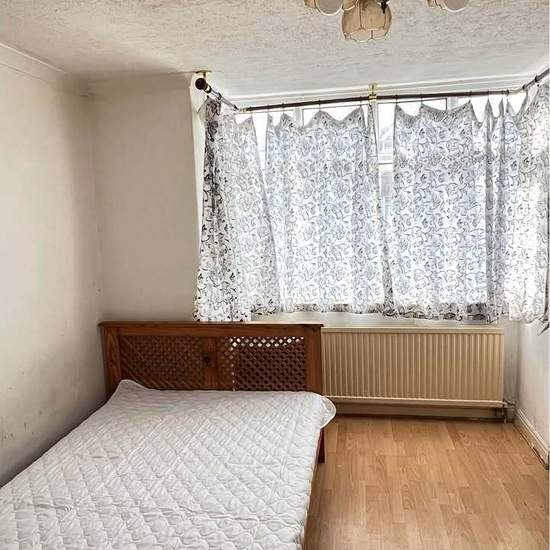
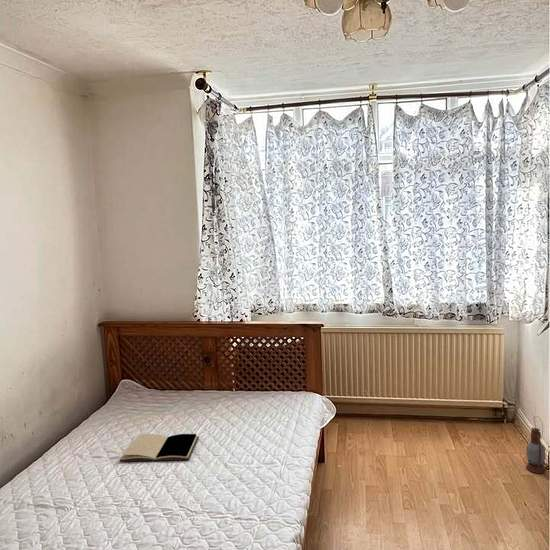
+ book (161, 446)
+ lantern (535, 442)
